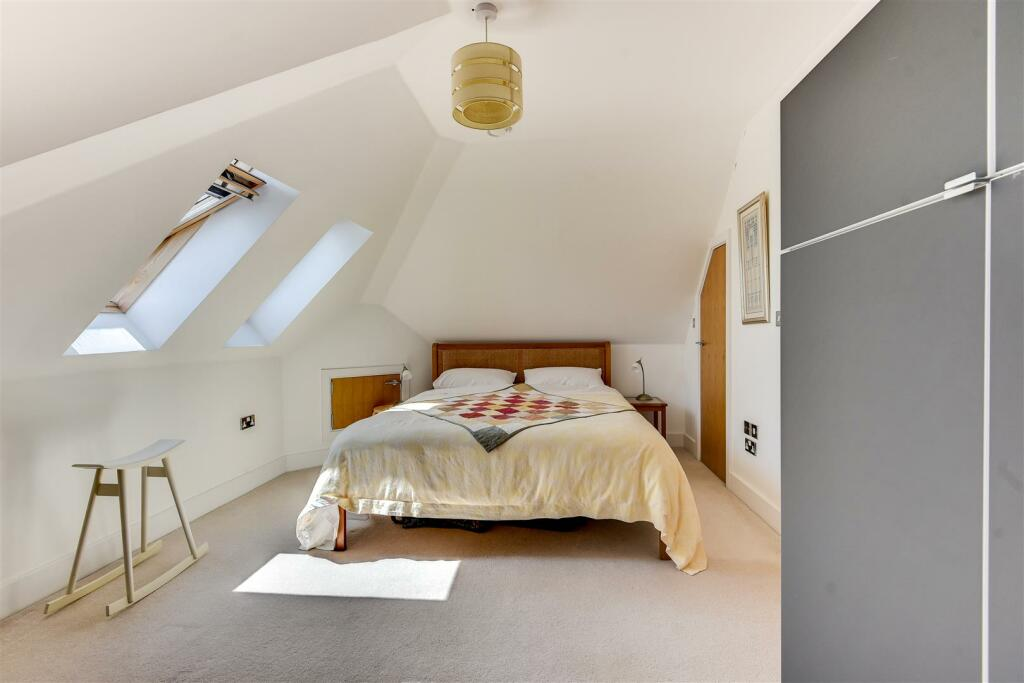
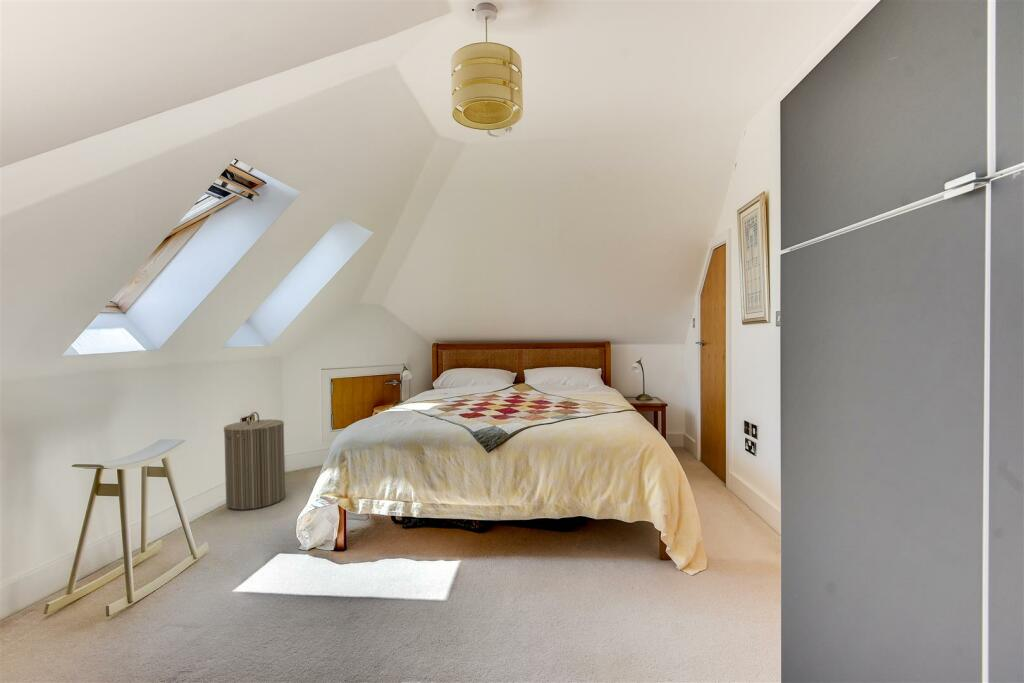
+ laundry hamper (255, 456)
